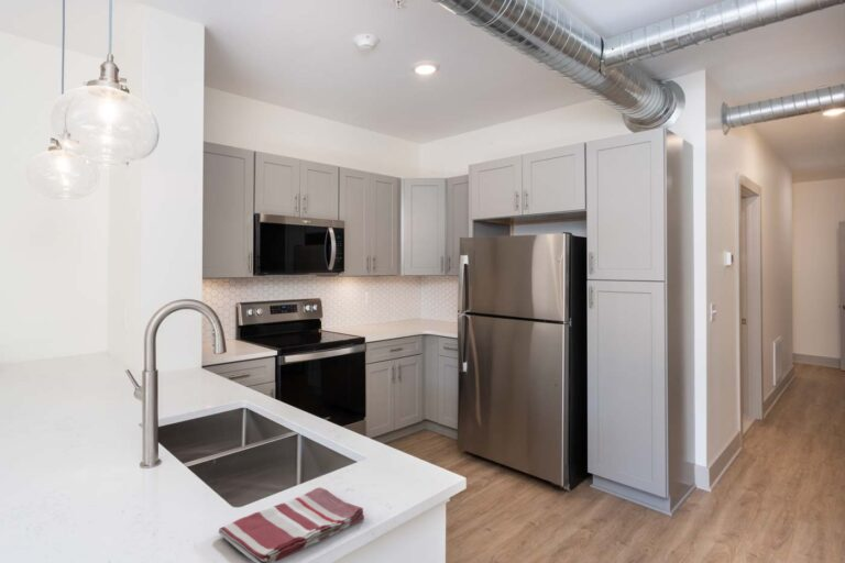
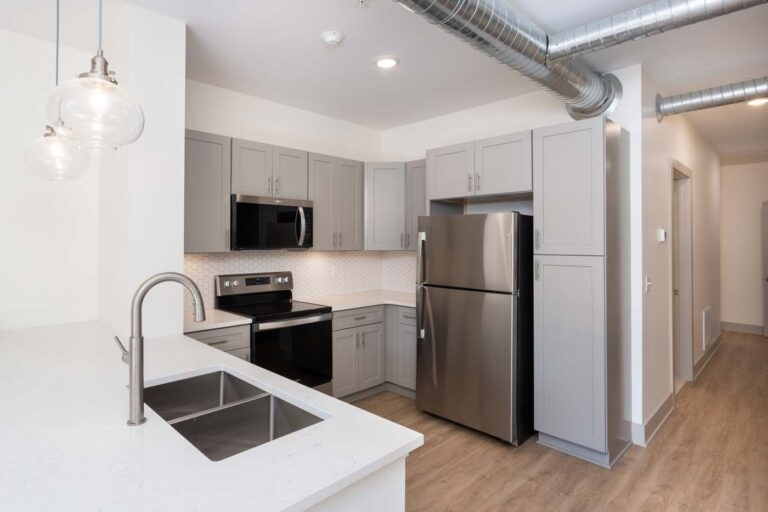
- dish towel (294, 520)
